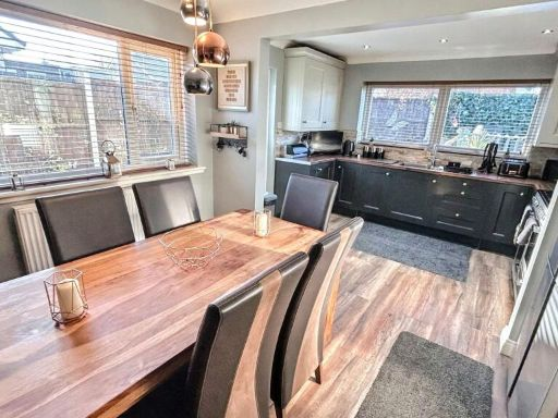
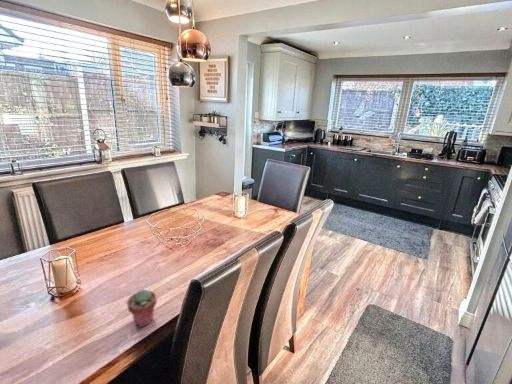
+ potted succulent (142, 305)
